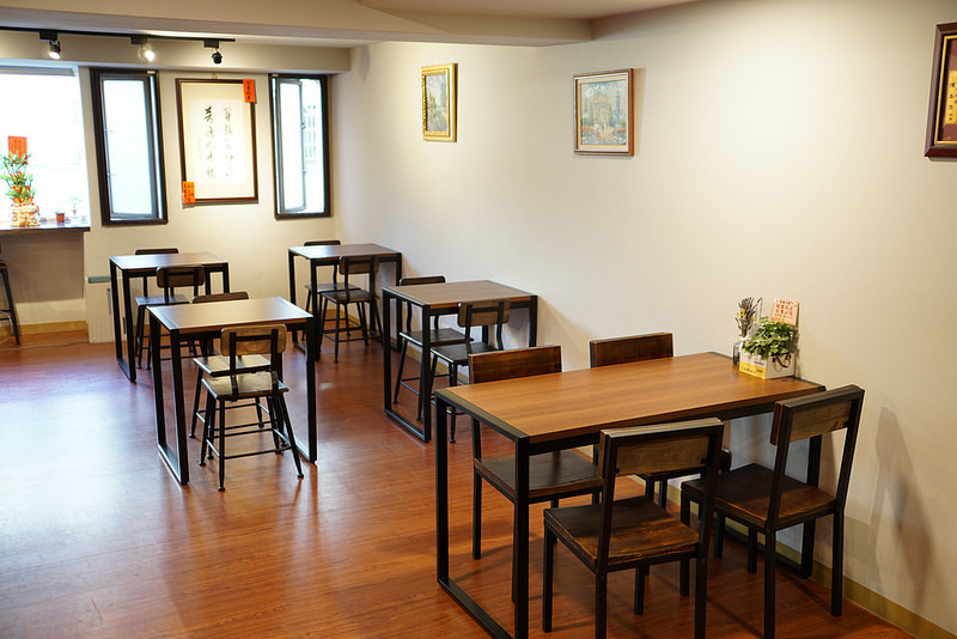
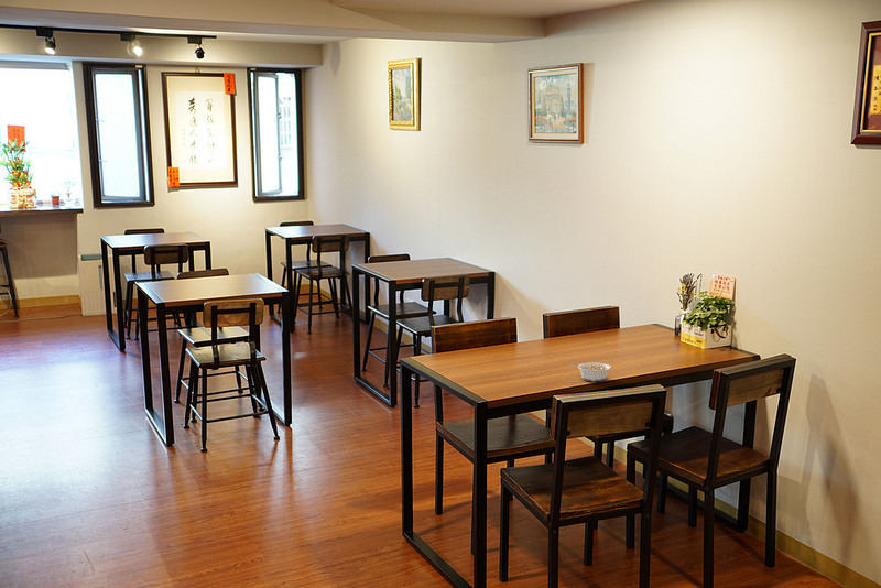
+ legume (592, 371)
